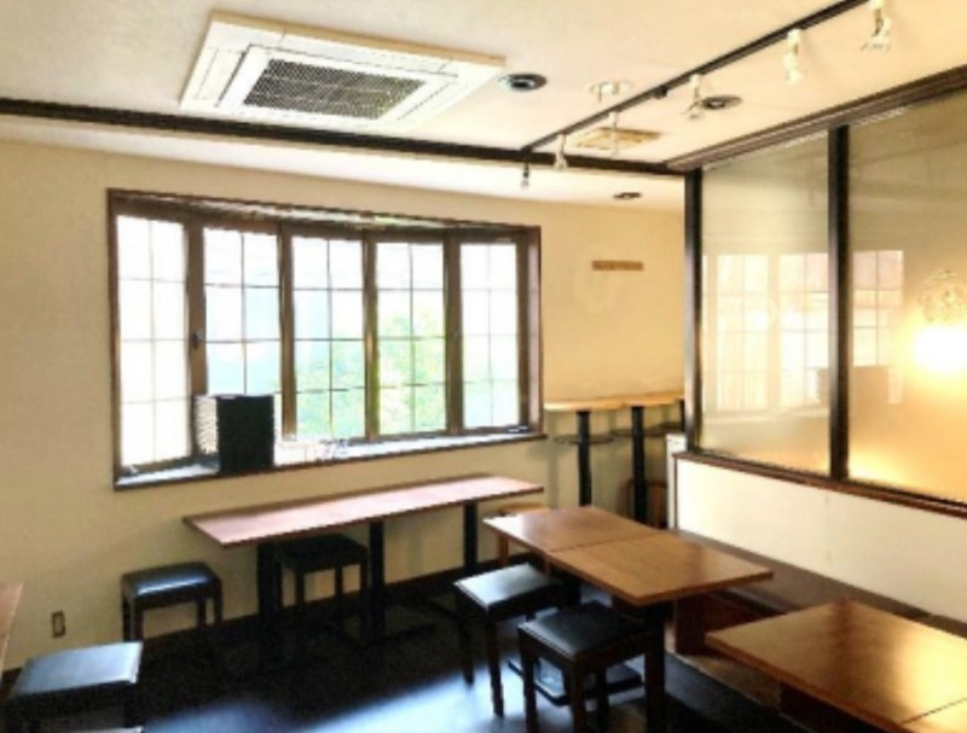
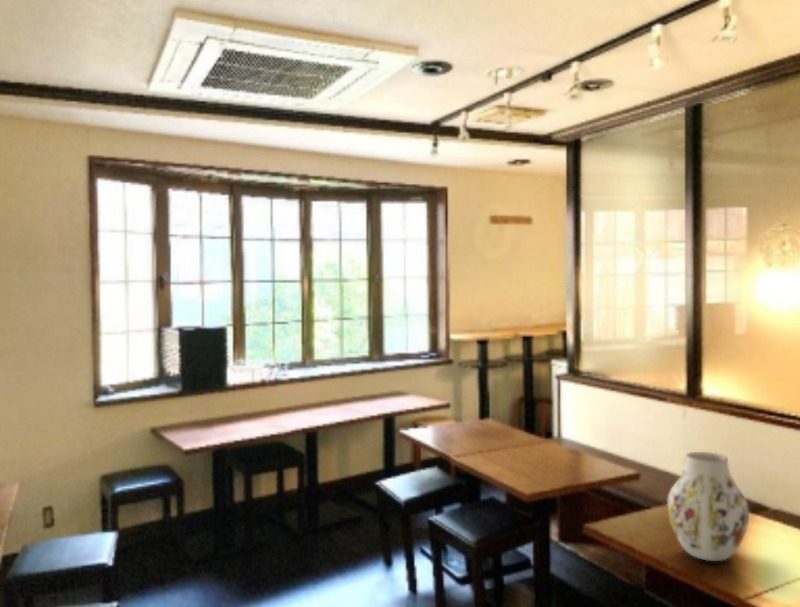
+ vase (707, 505)
